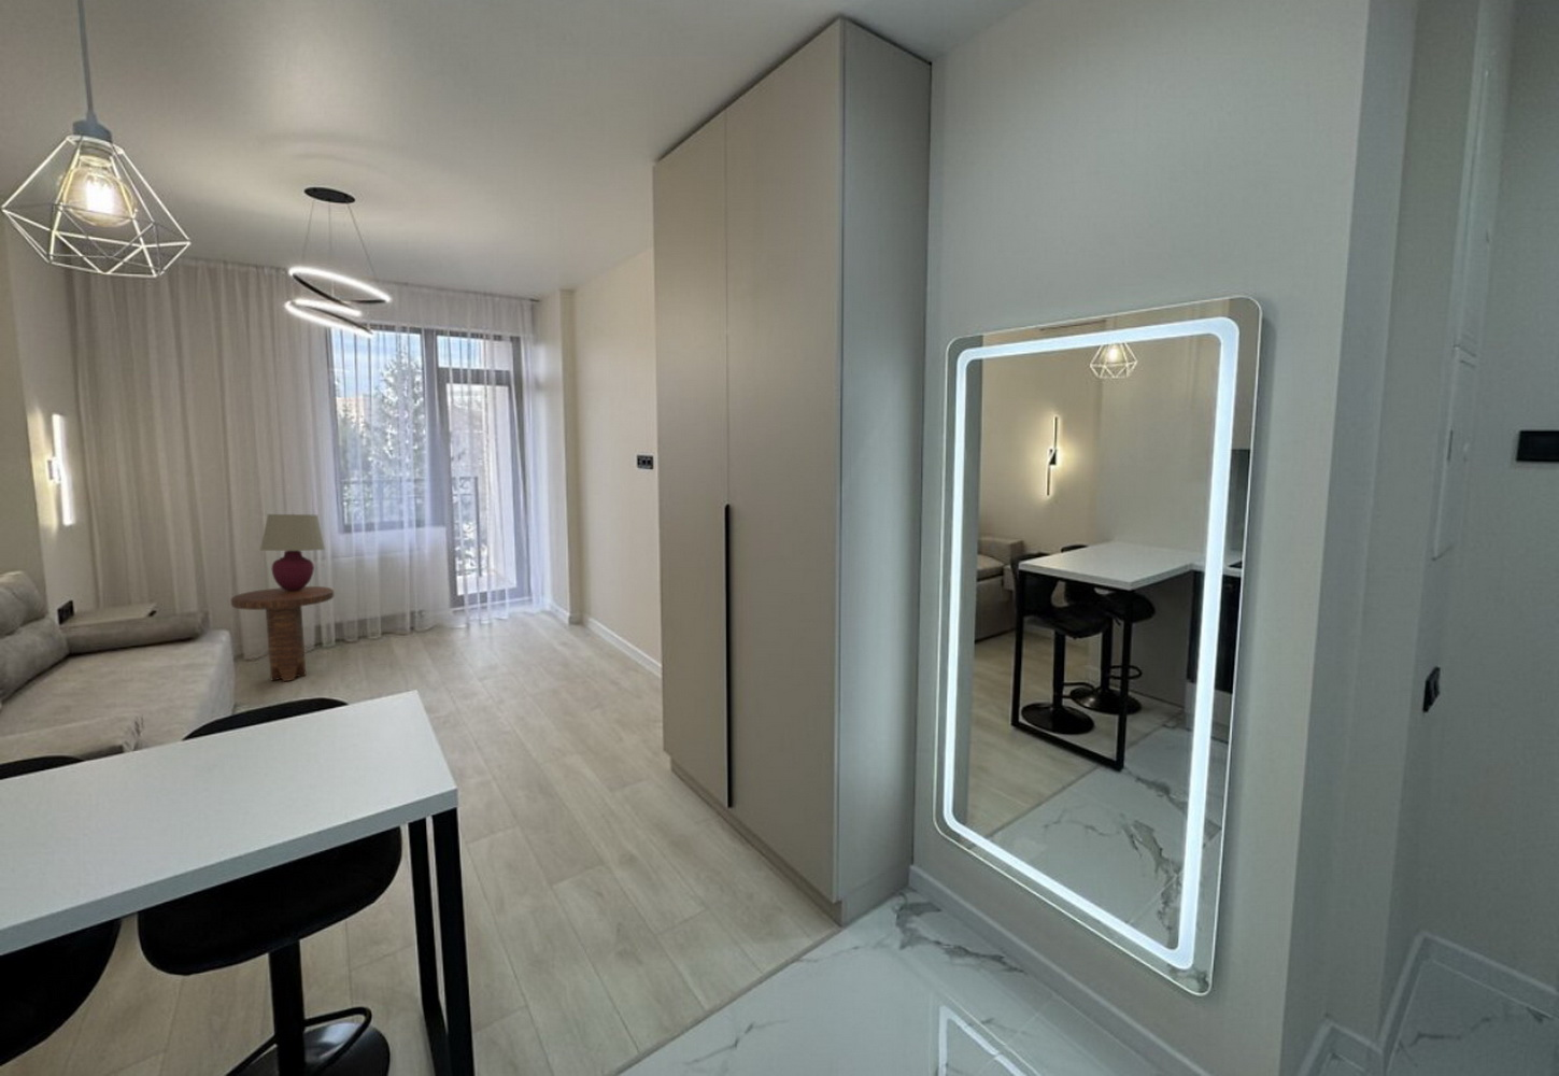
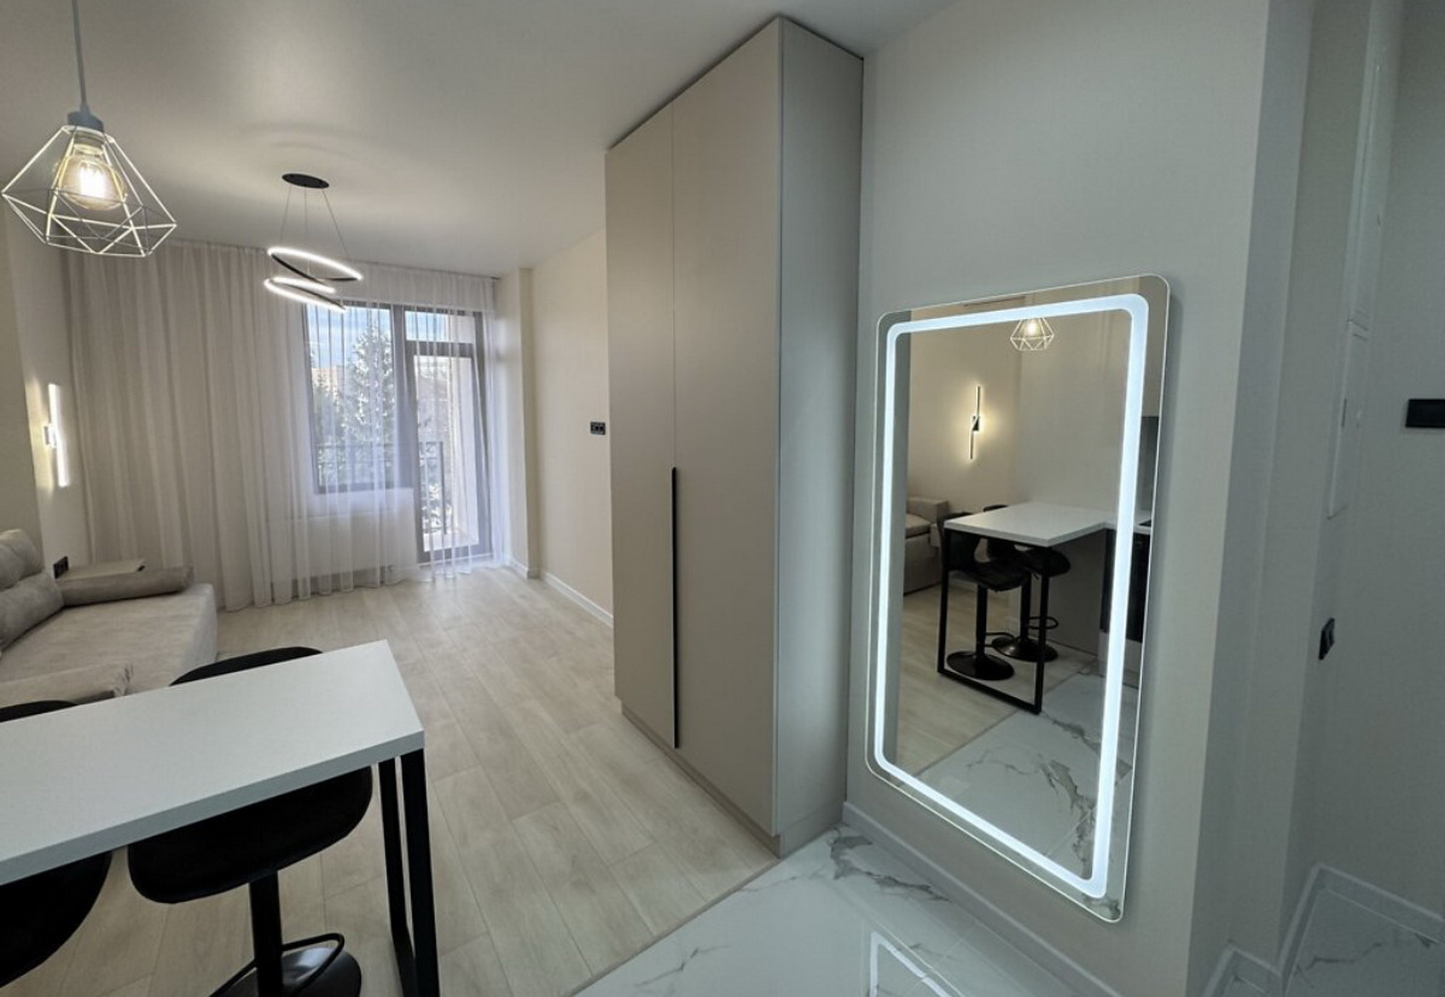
- side table (287, 635)
- table lamp (289, 552)
